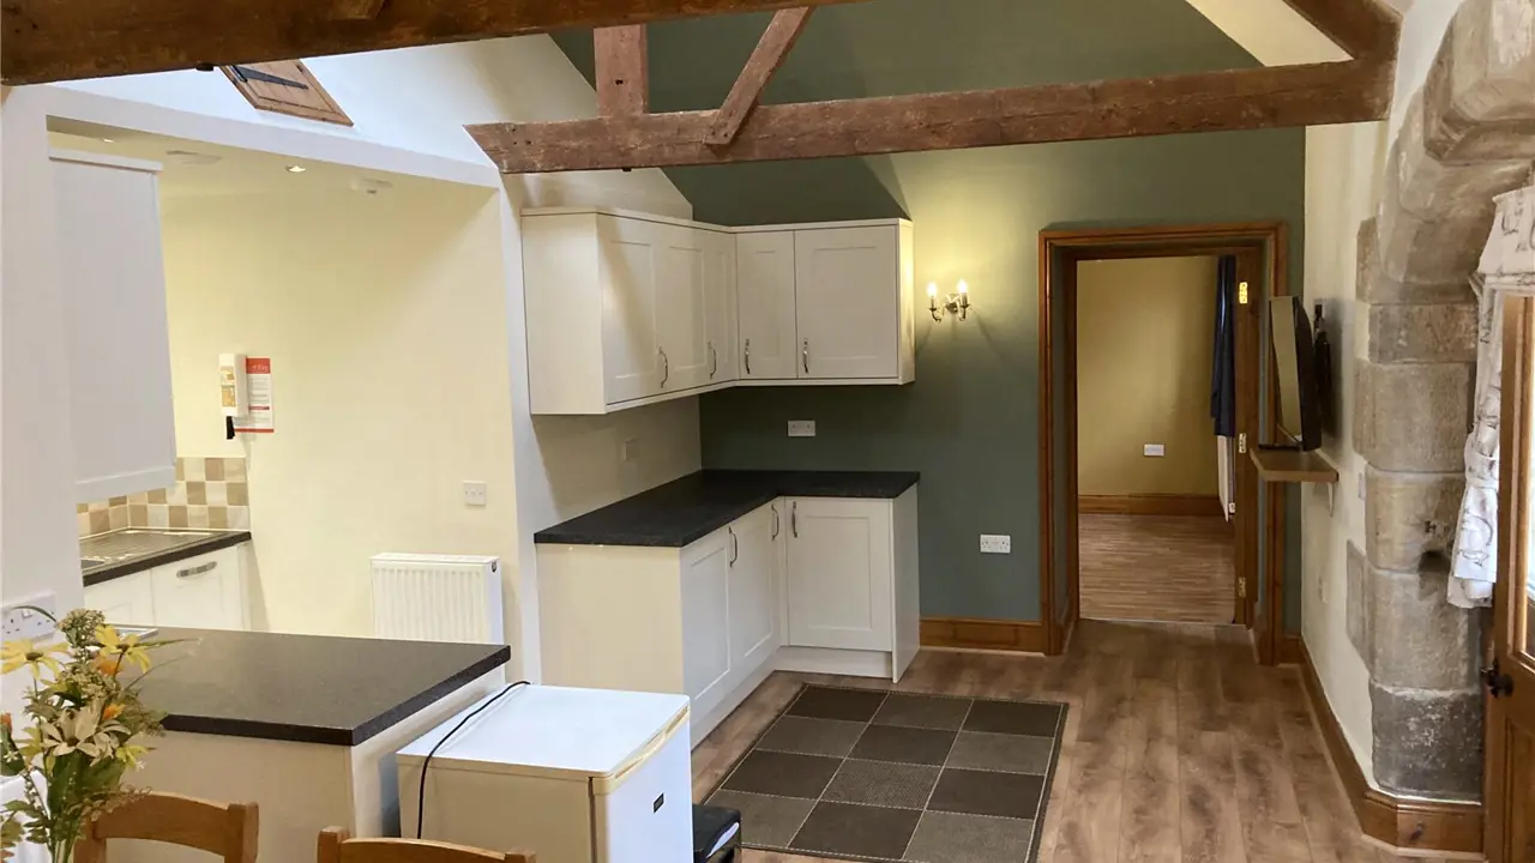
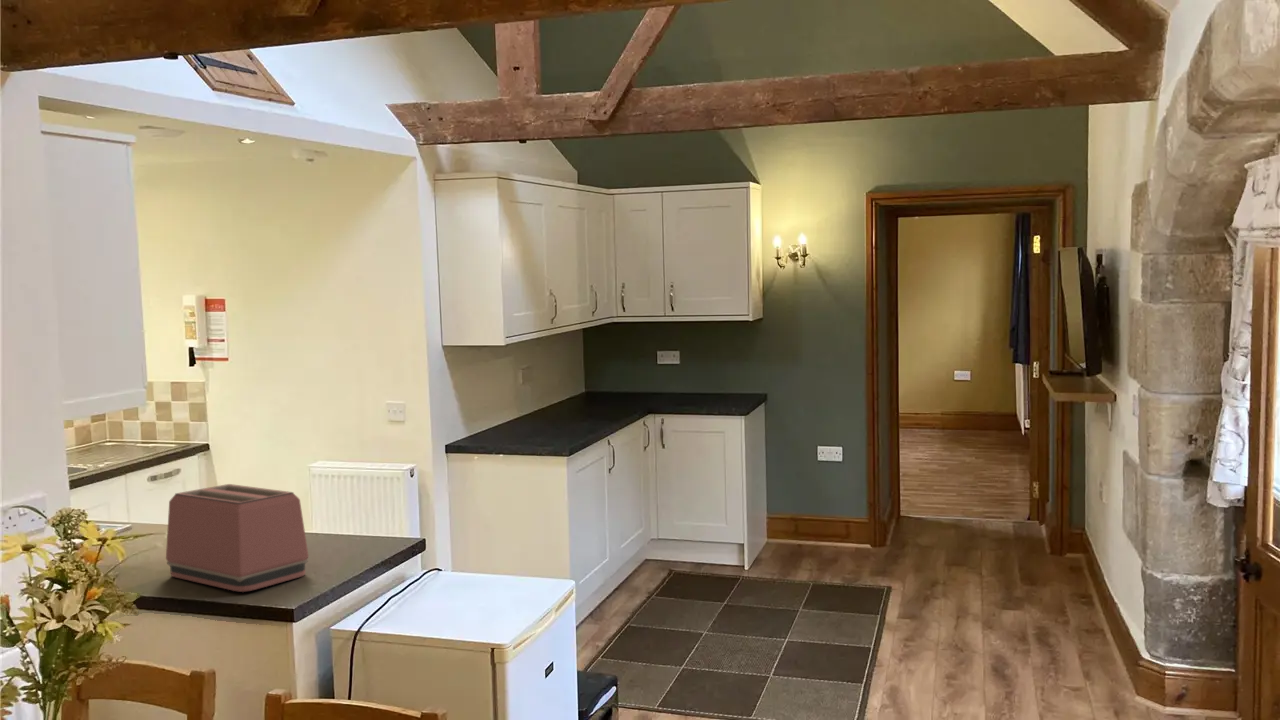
+ toaster (233, 533)
